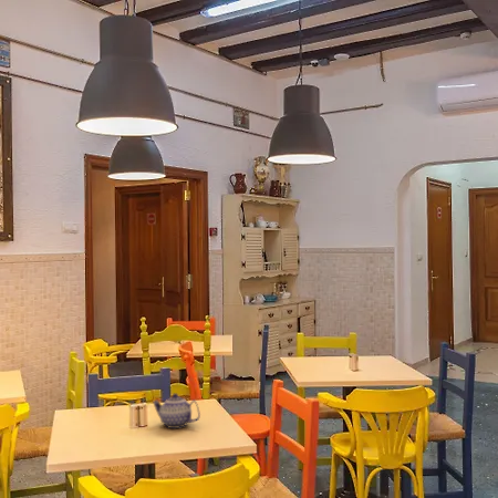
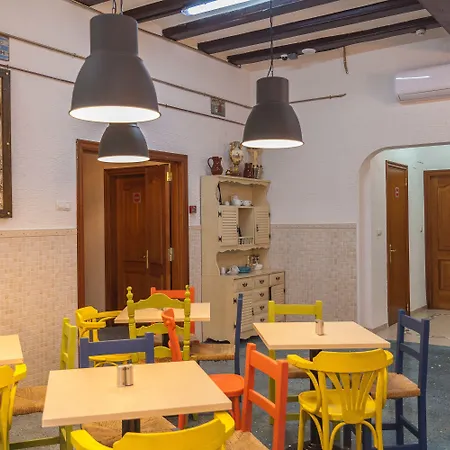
- teapot (176, 408)
